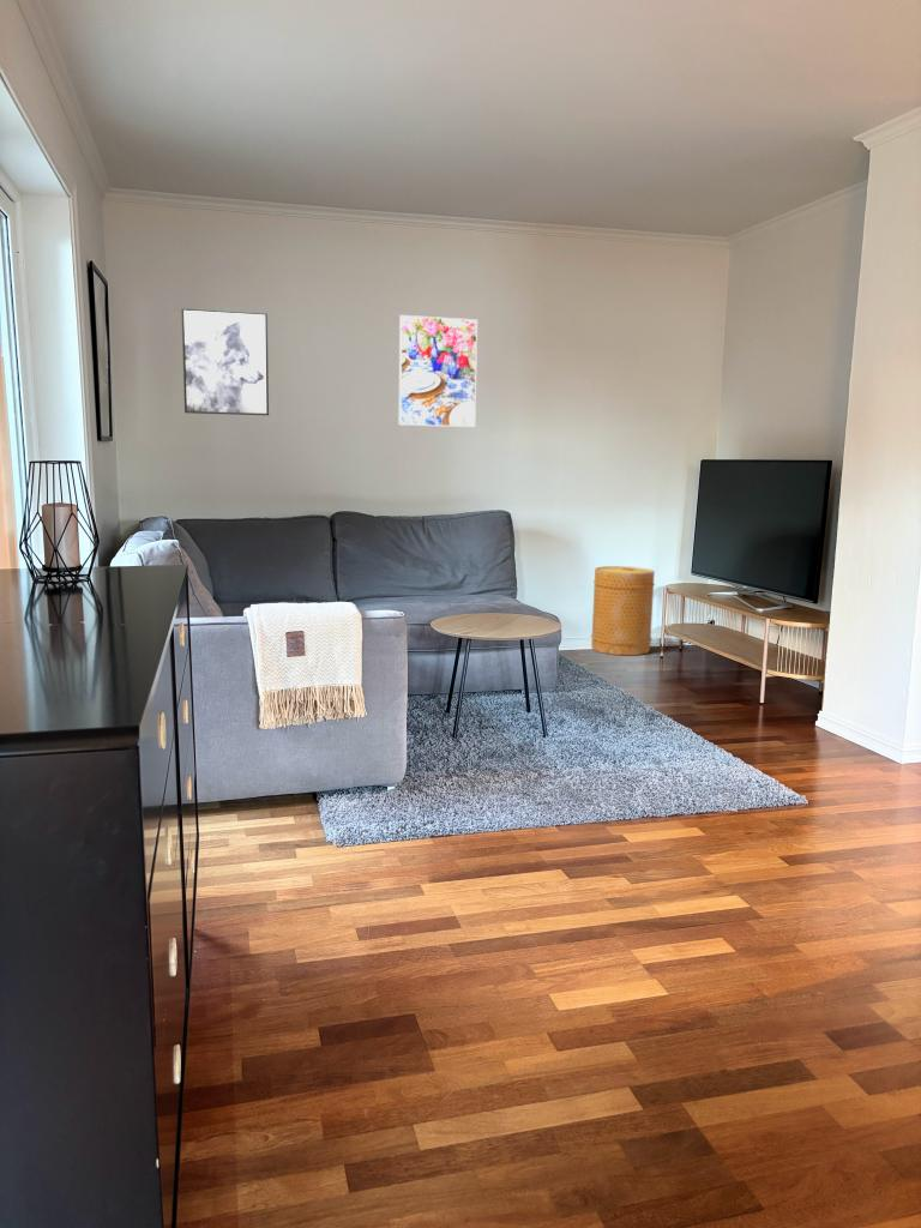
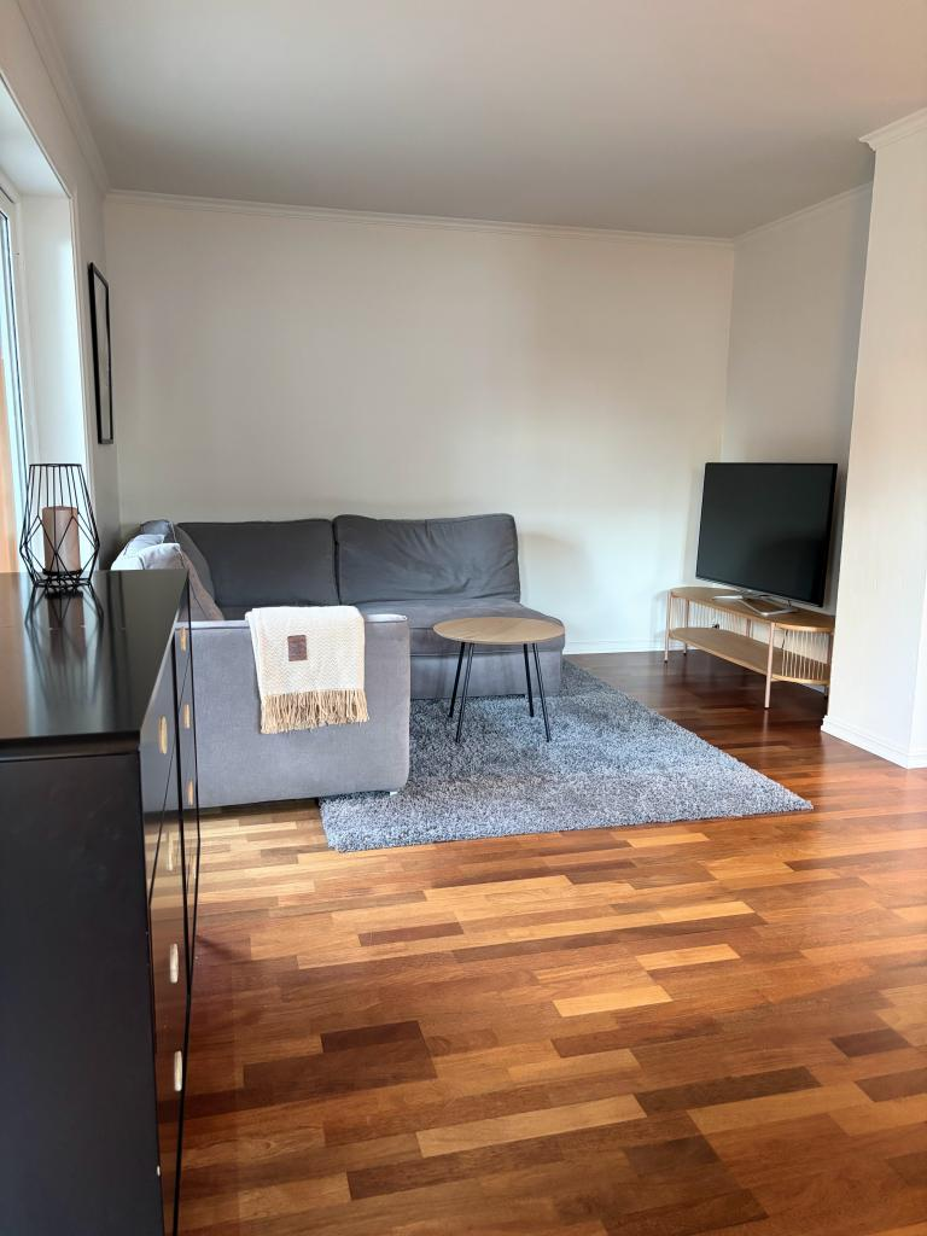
- basket (622, 609)
- wall art (225, 362)
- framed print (438, 372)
